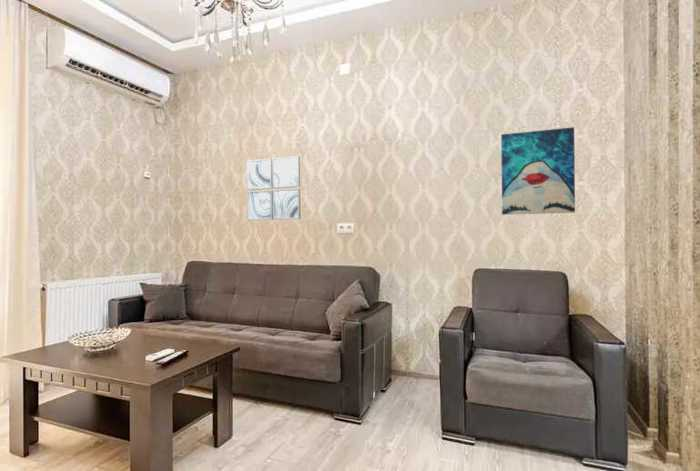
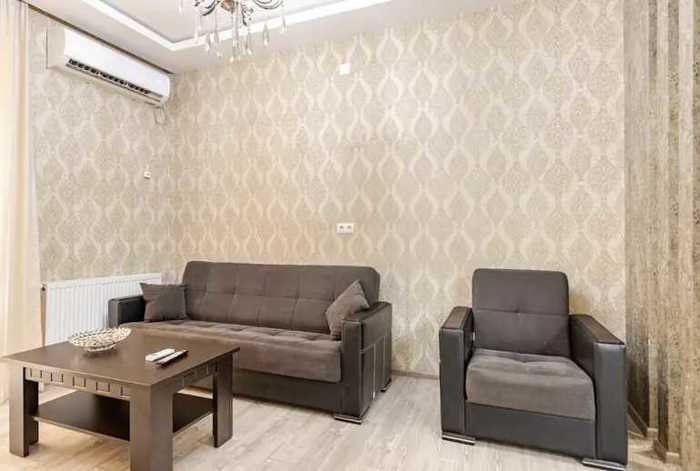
- wall art (536, 172)
- wall art (272, 188)
